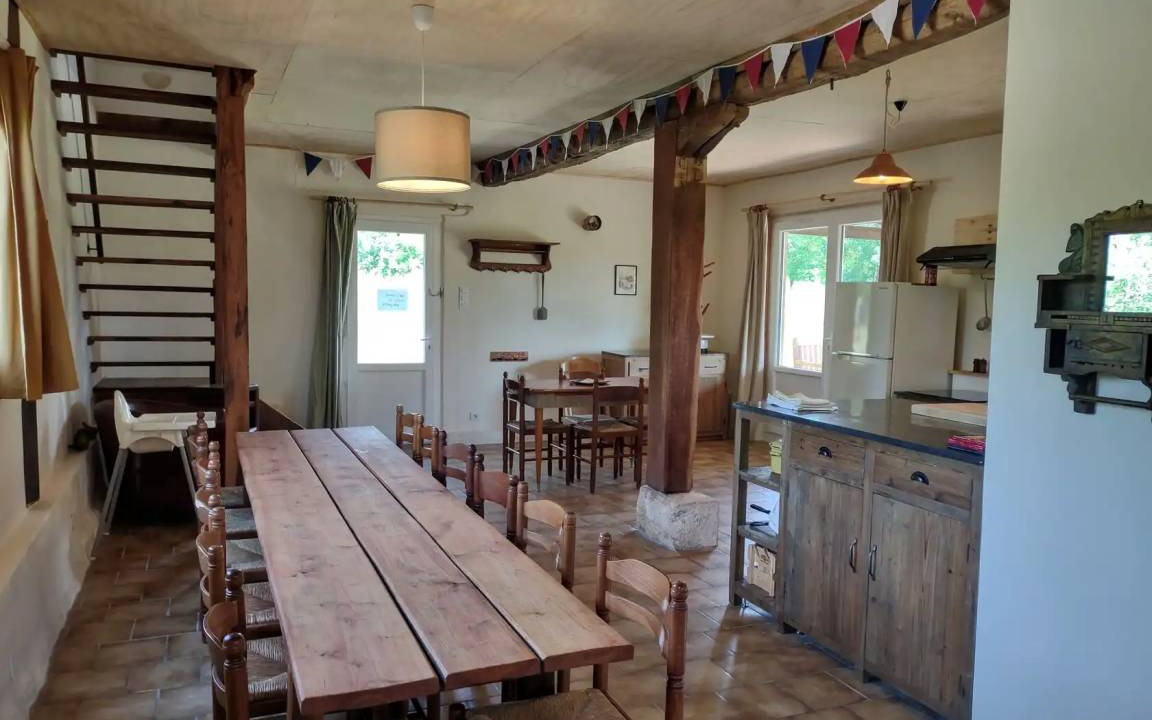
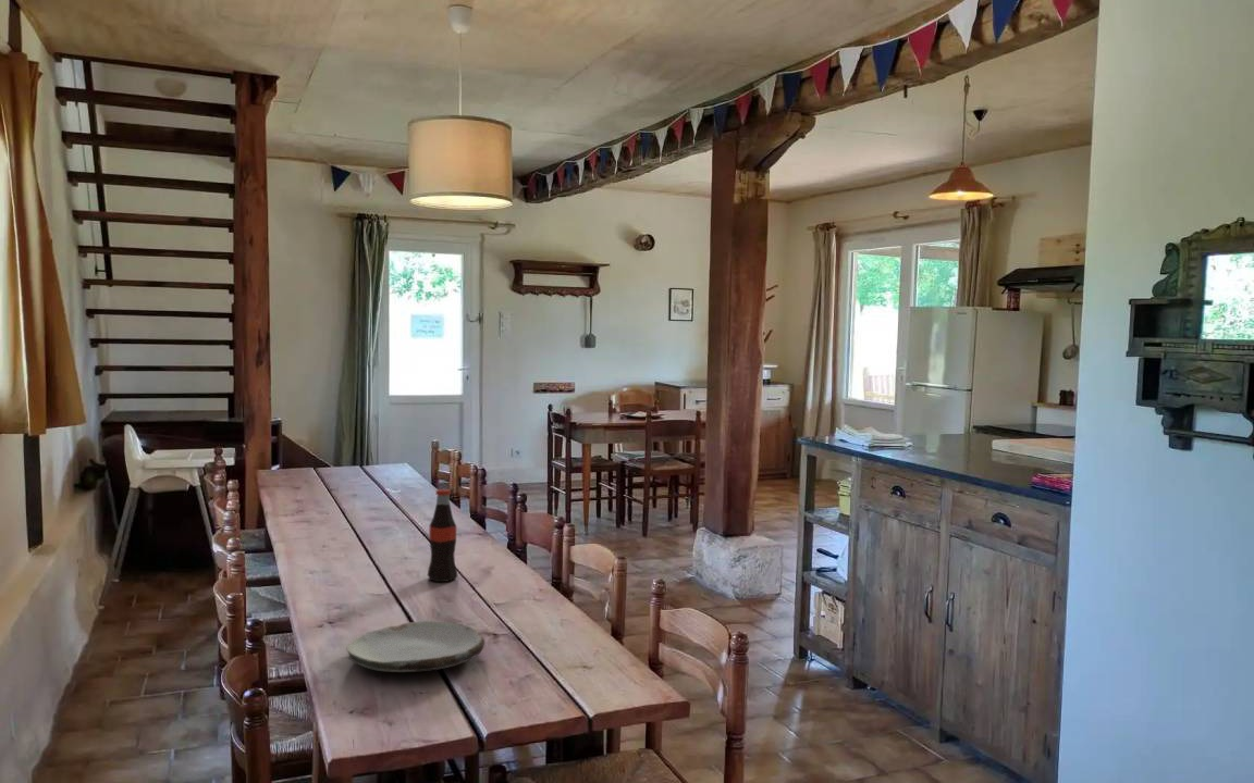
+ bottle (442, 534)
+ plate (416, 647)
